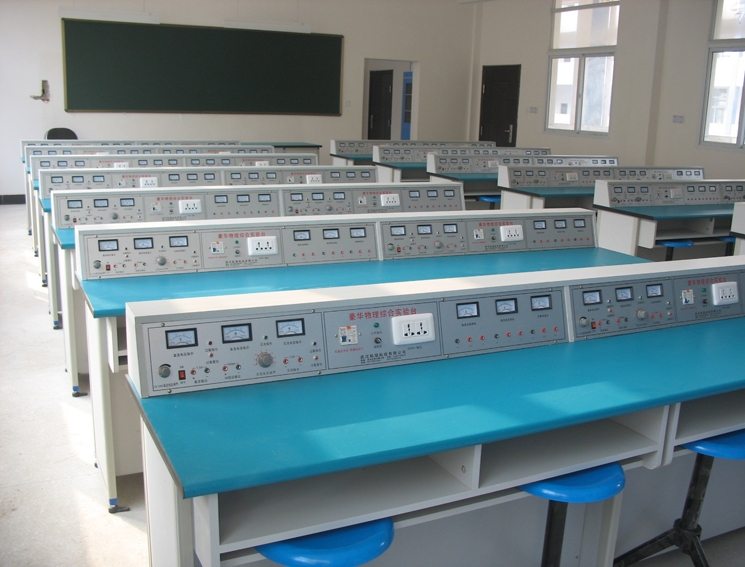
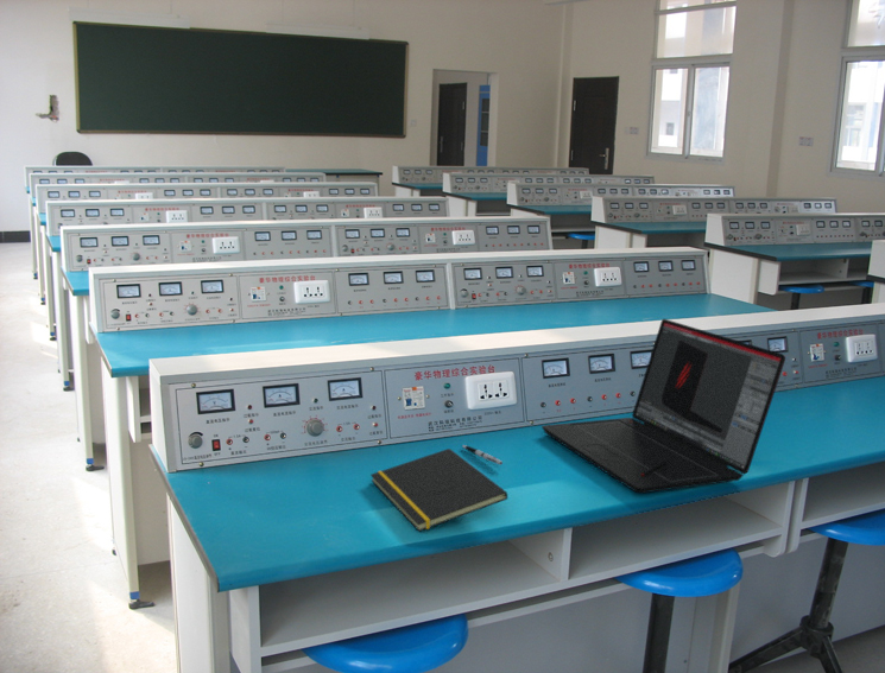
+ pen (480, 453)
+ laptop (652, 396)
+ notepad (435, 485)
